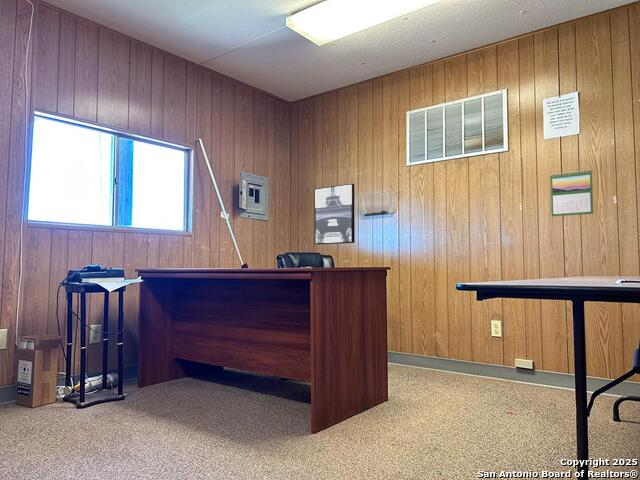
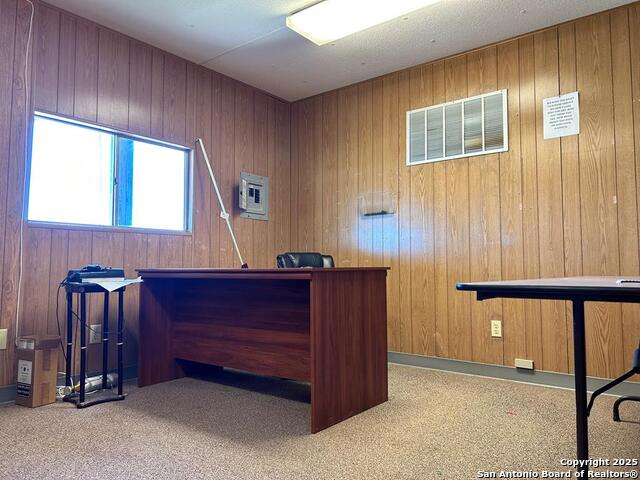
- calendar (571, 193)
- wall art (333, 215)
